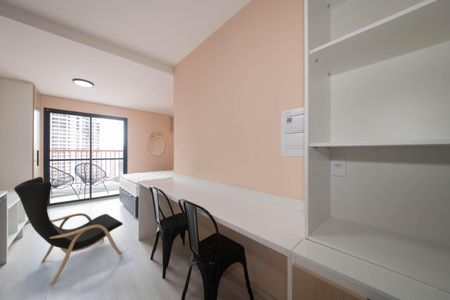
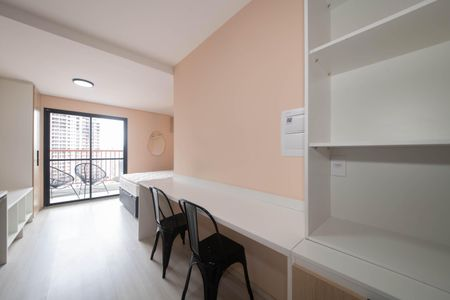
- lounge chair (73, 216)
